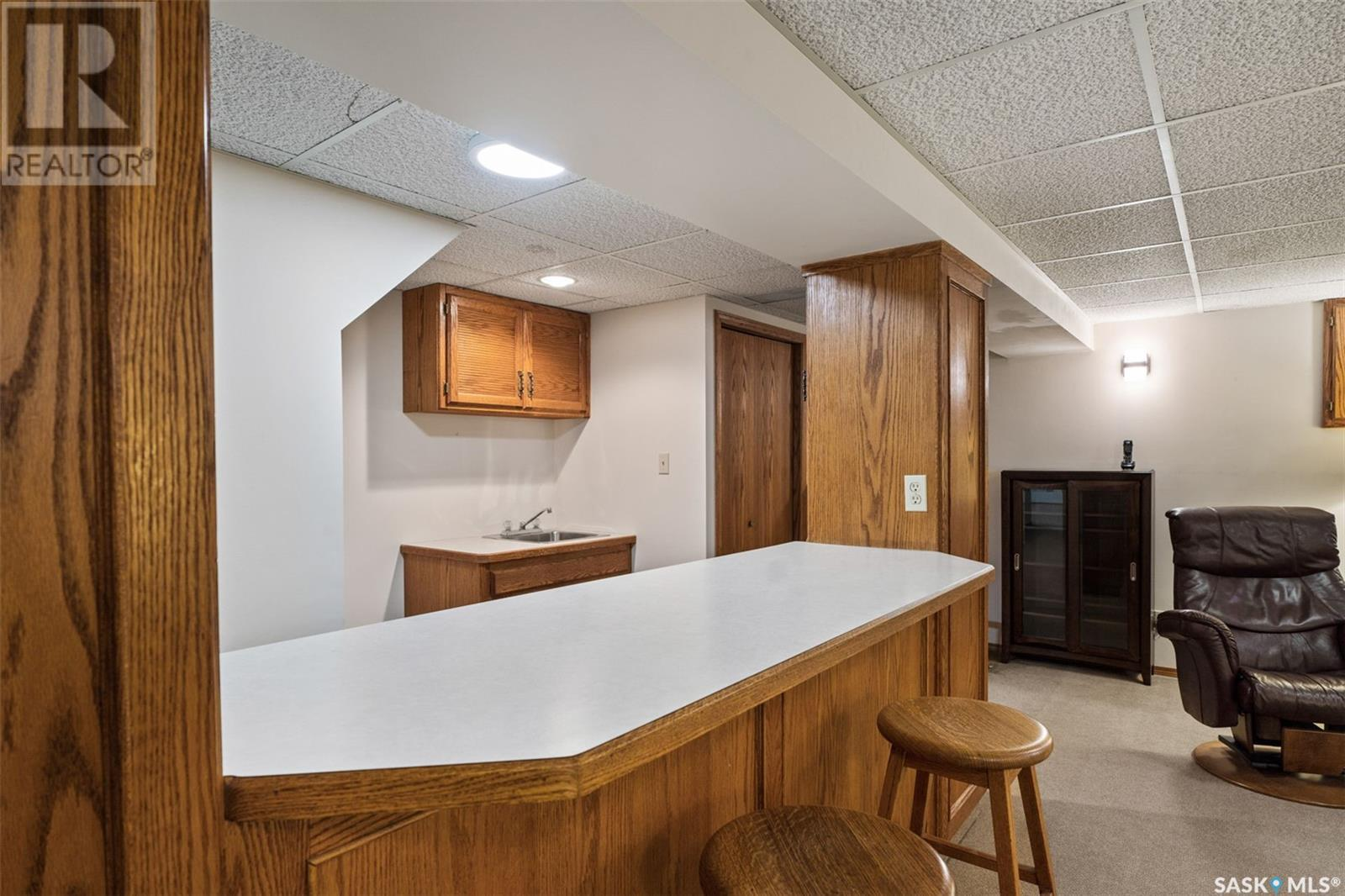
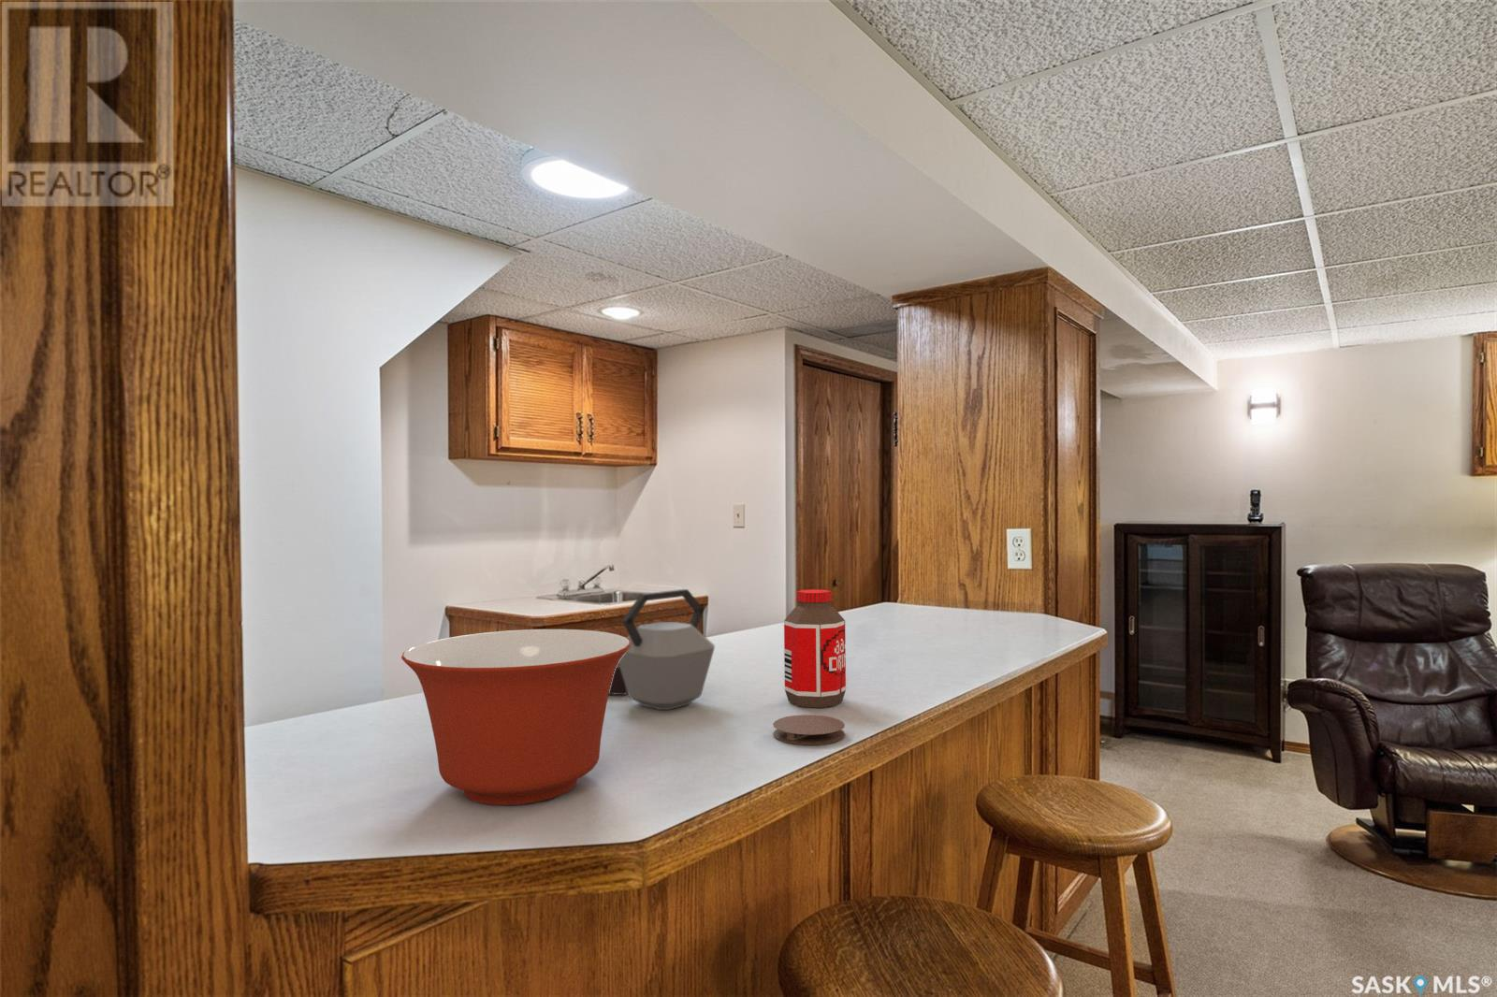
+ bottle (814, 645)
+ coaster (808, 729)
+ mixing bowl (520, 714)
+ kettle (636, 642)
